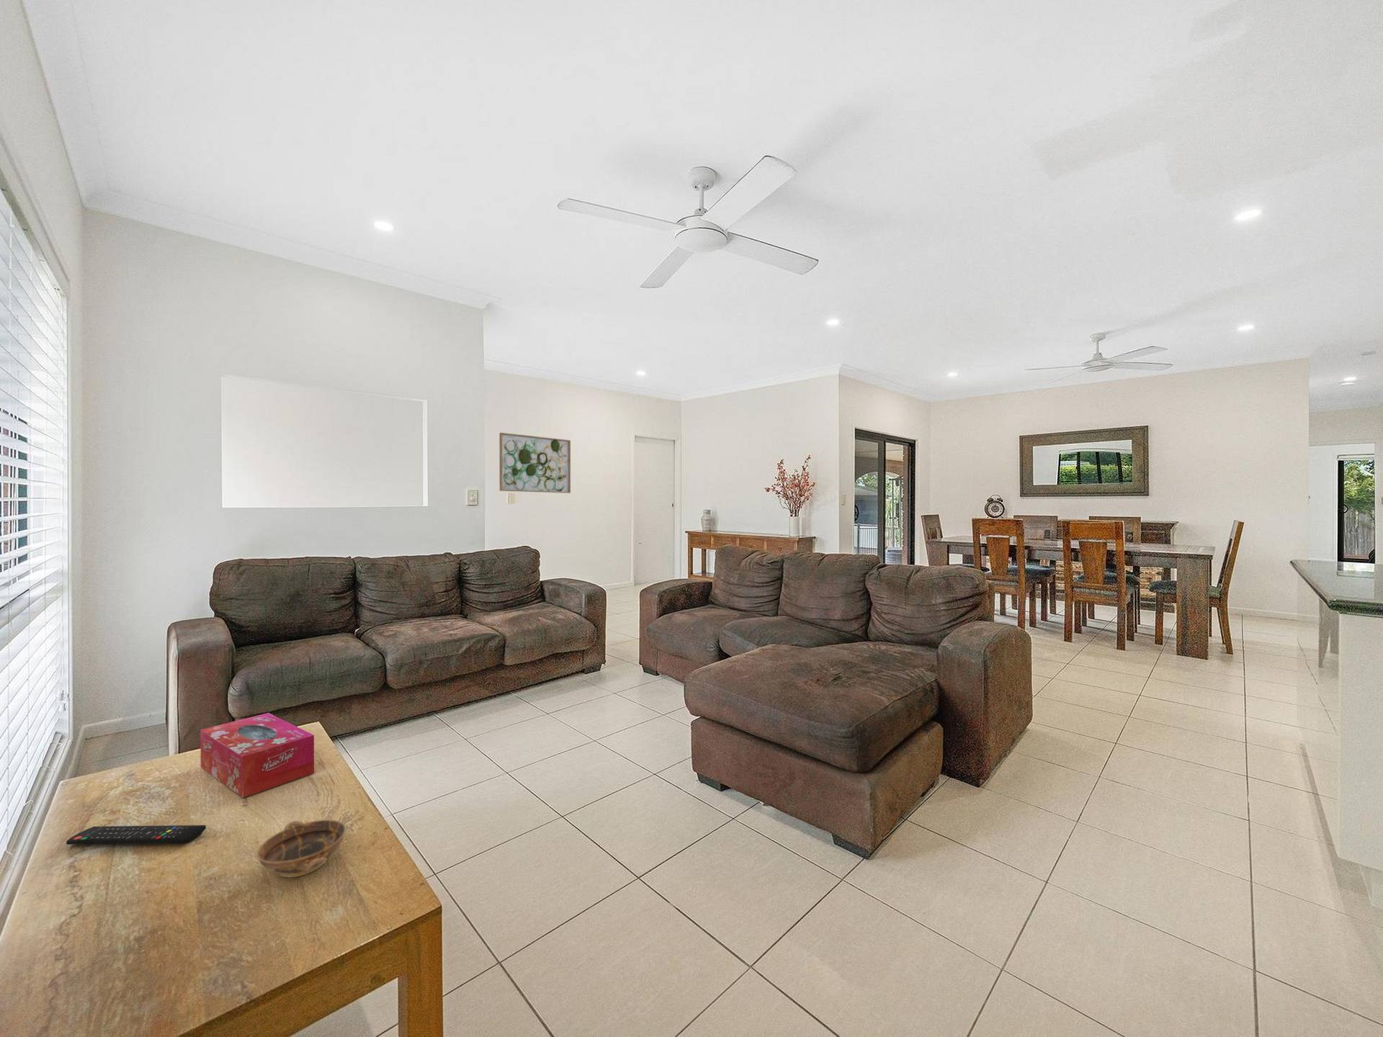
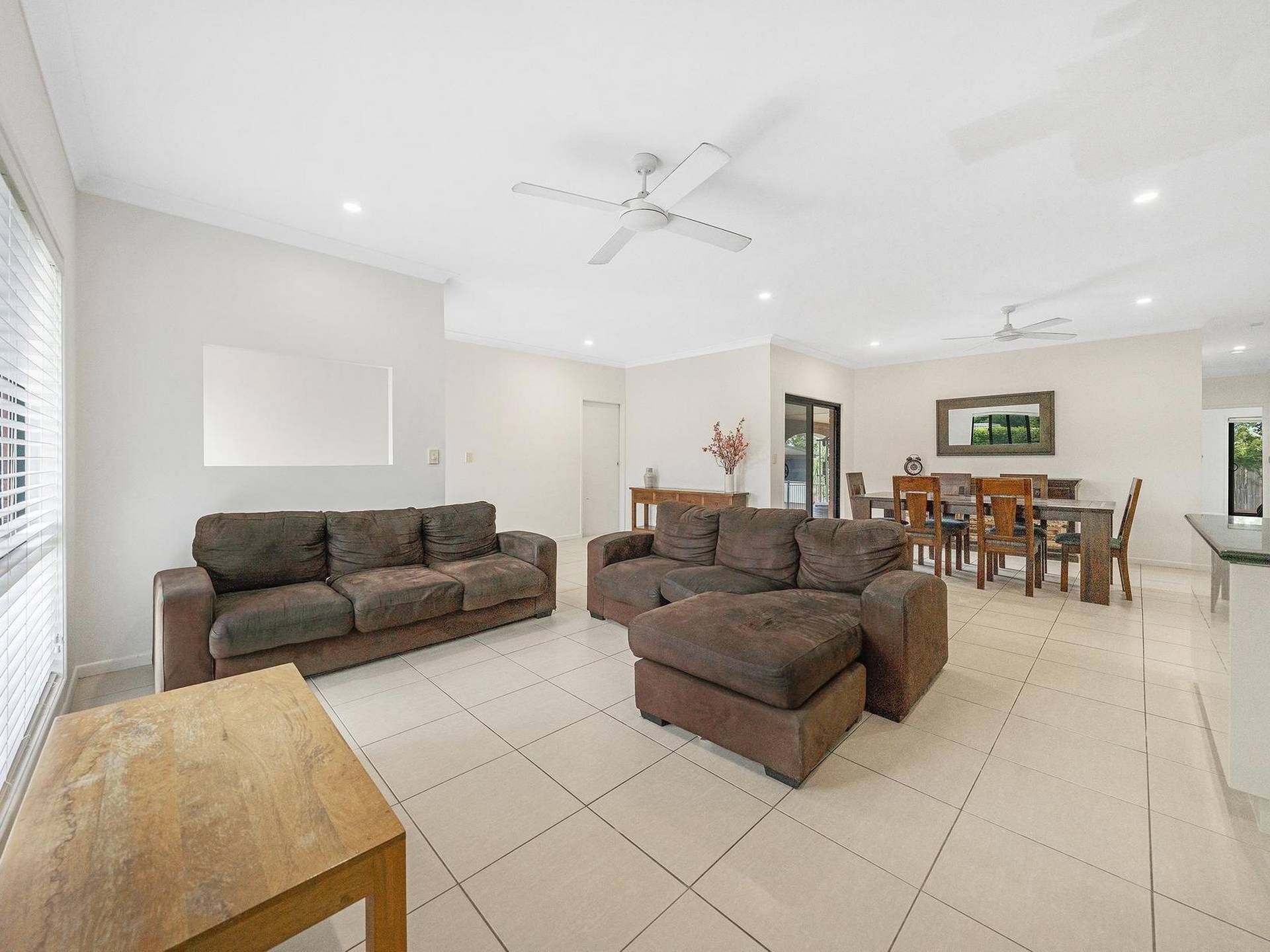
- wall art (537, 464)
- bowl (303, 852)
- tissue box (256, 752)
- remote control (136, 837)
